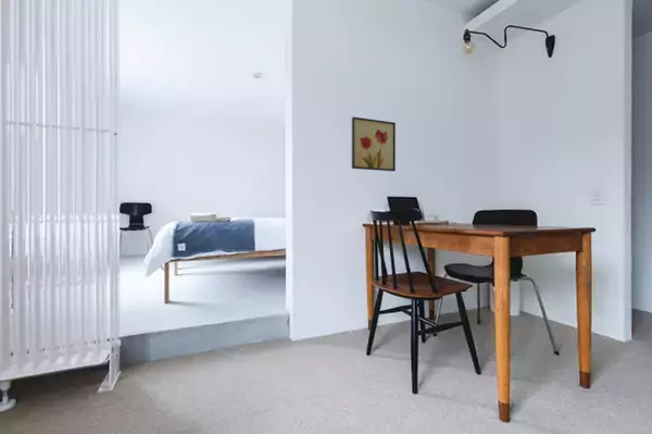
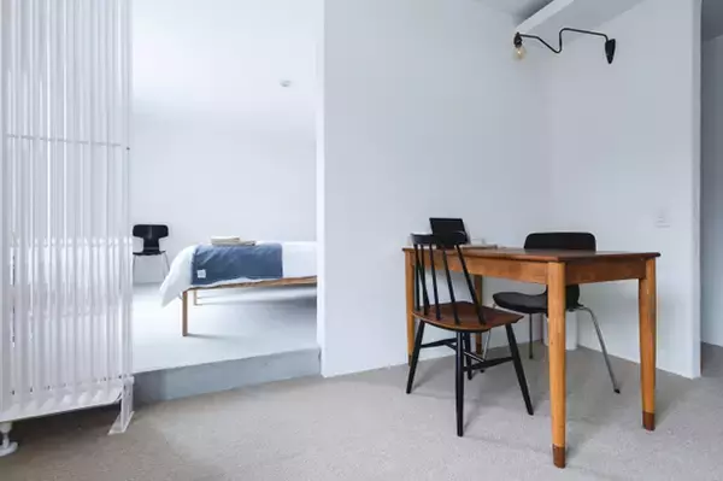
- wall art (373, 145)
